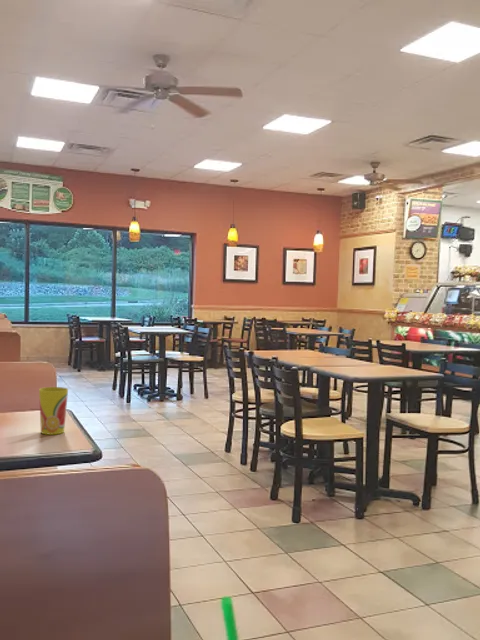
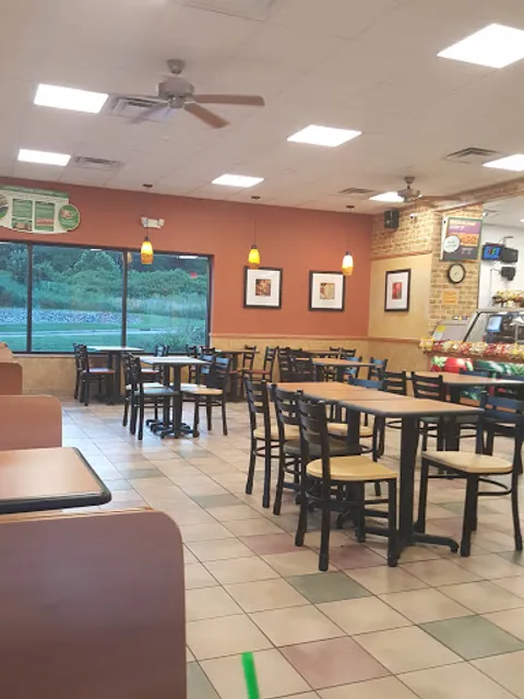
- cup (53, 410)
